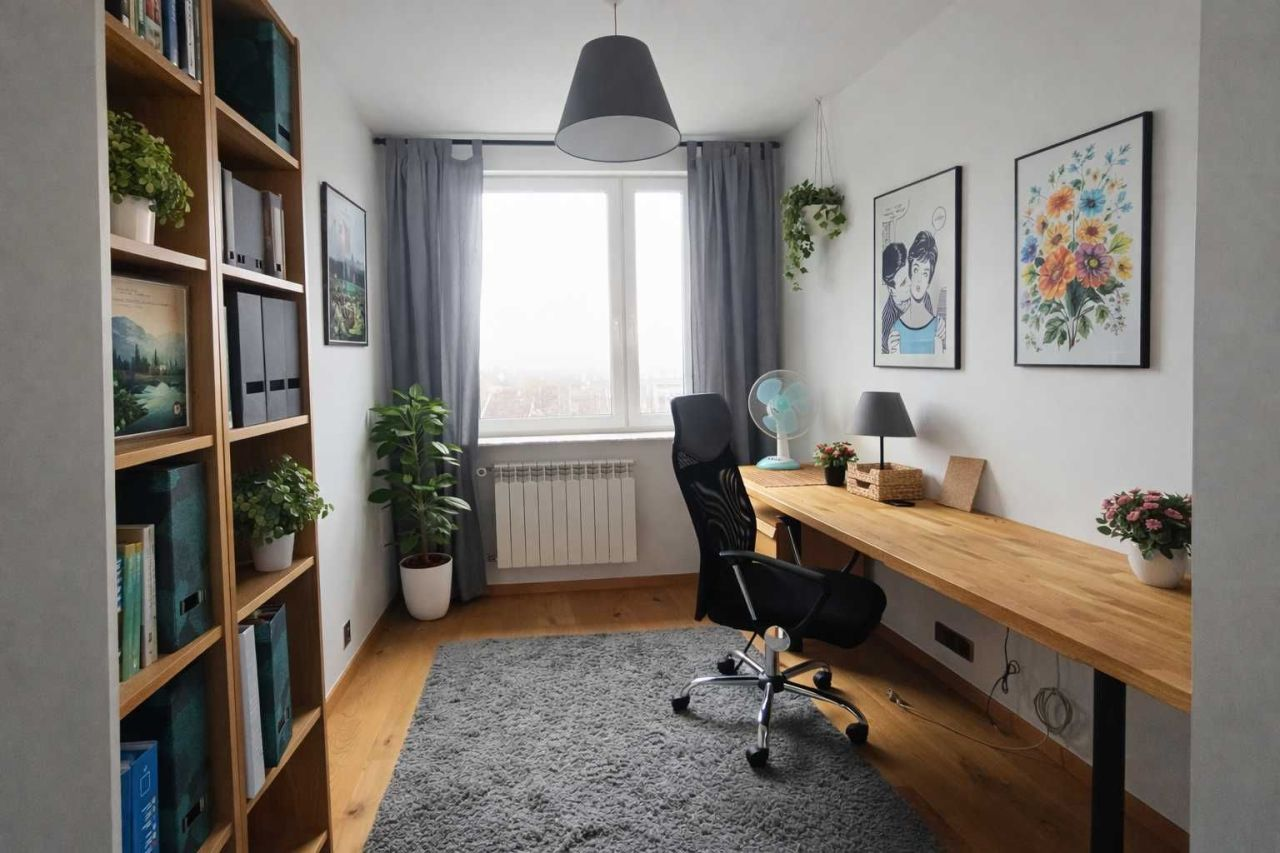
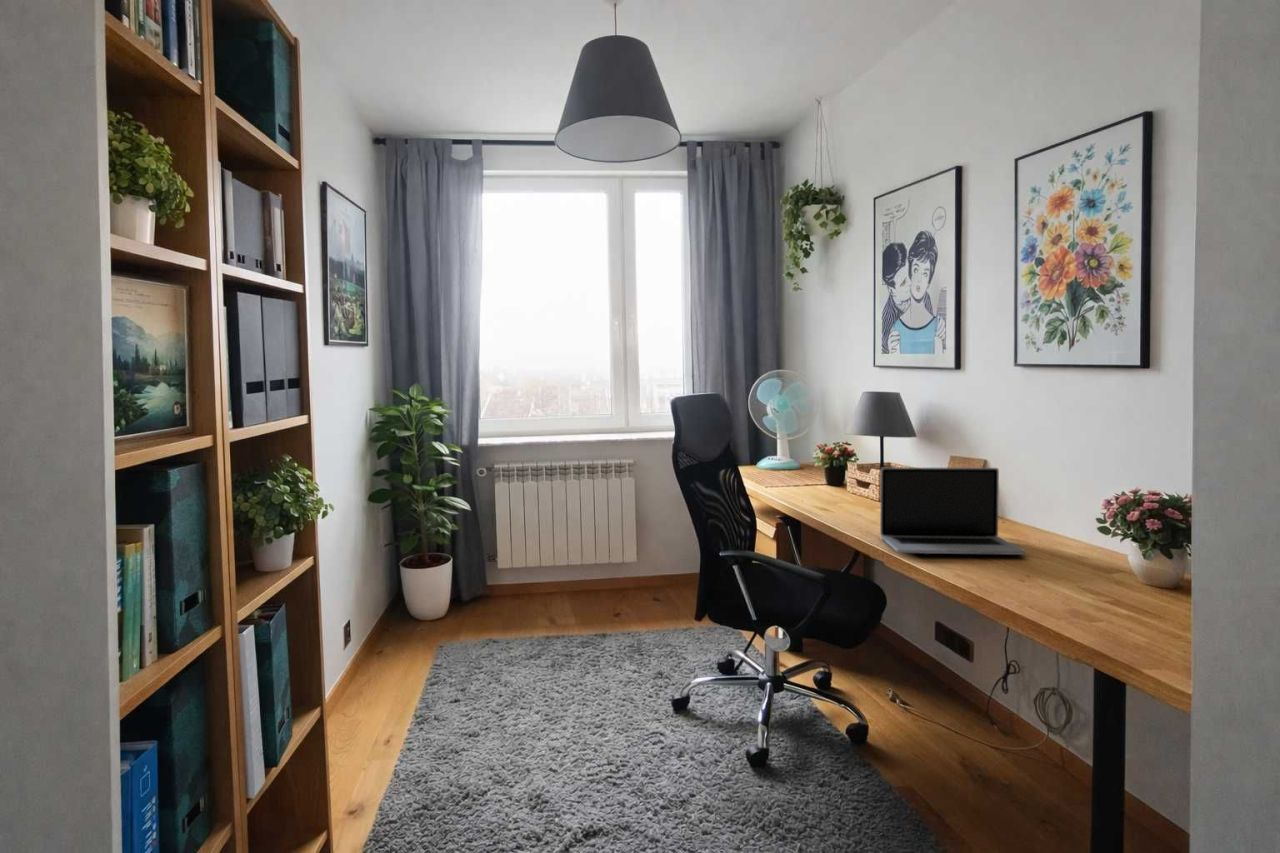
+ laptop (949, 509)
